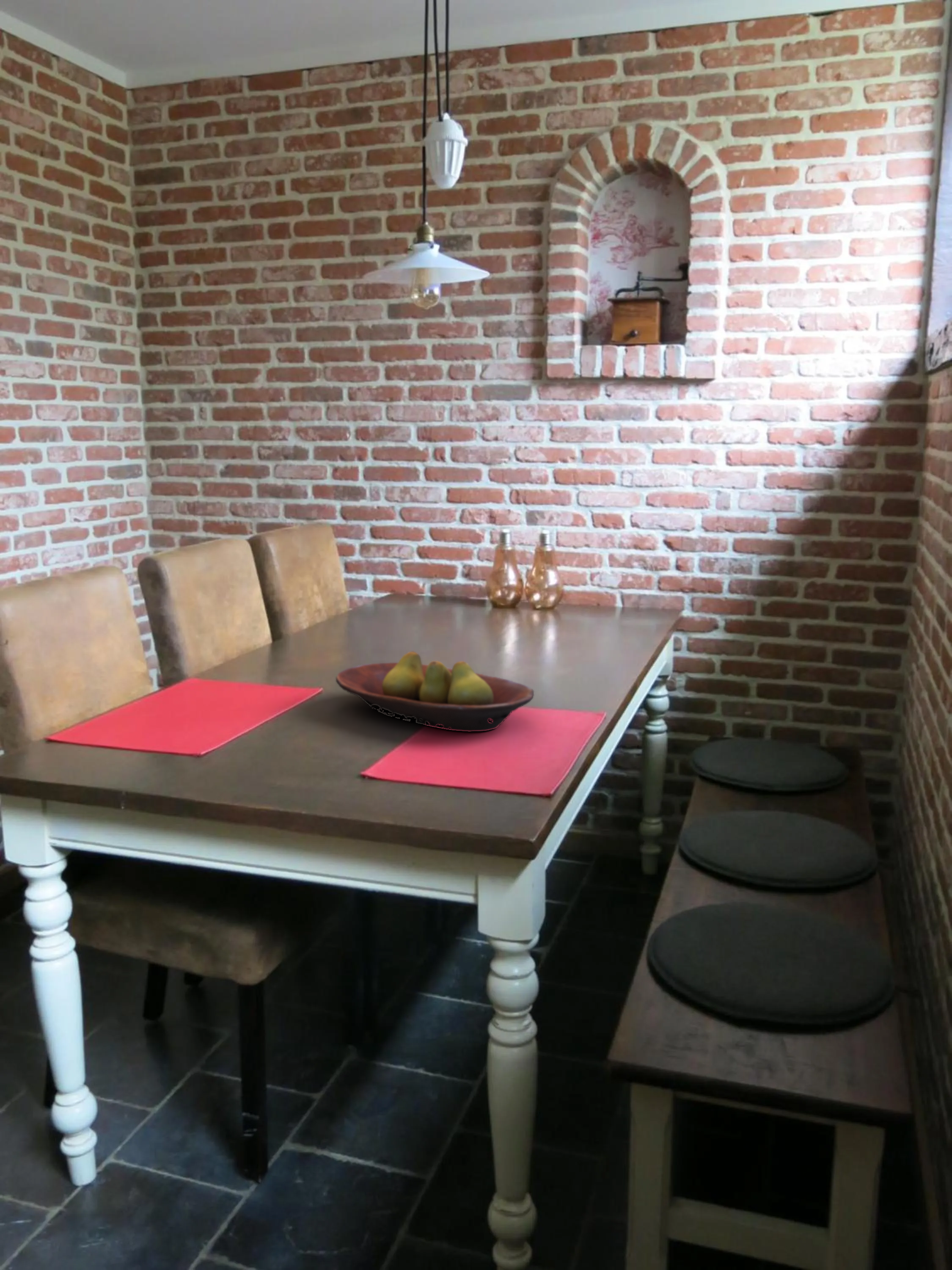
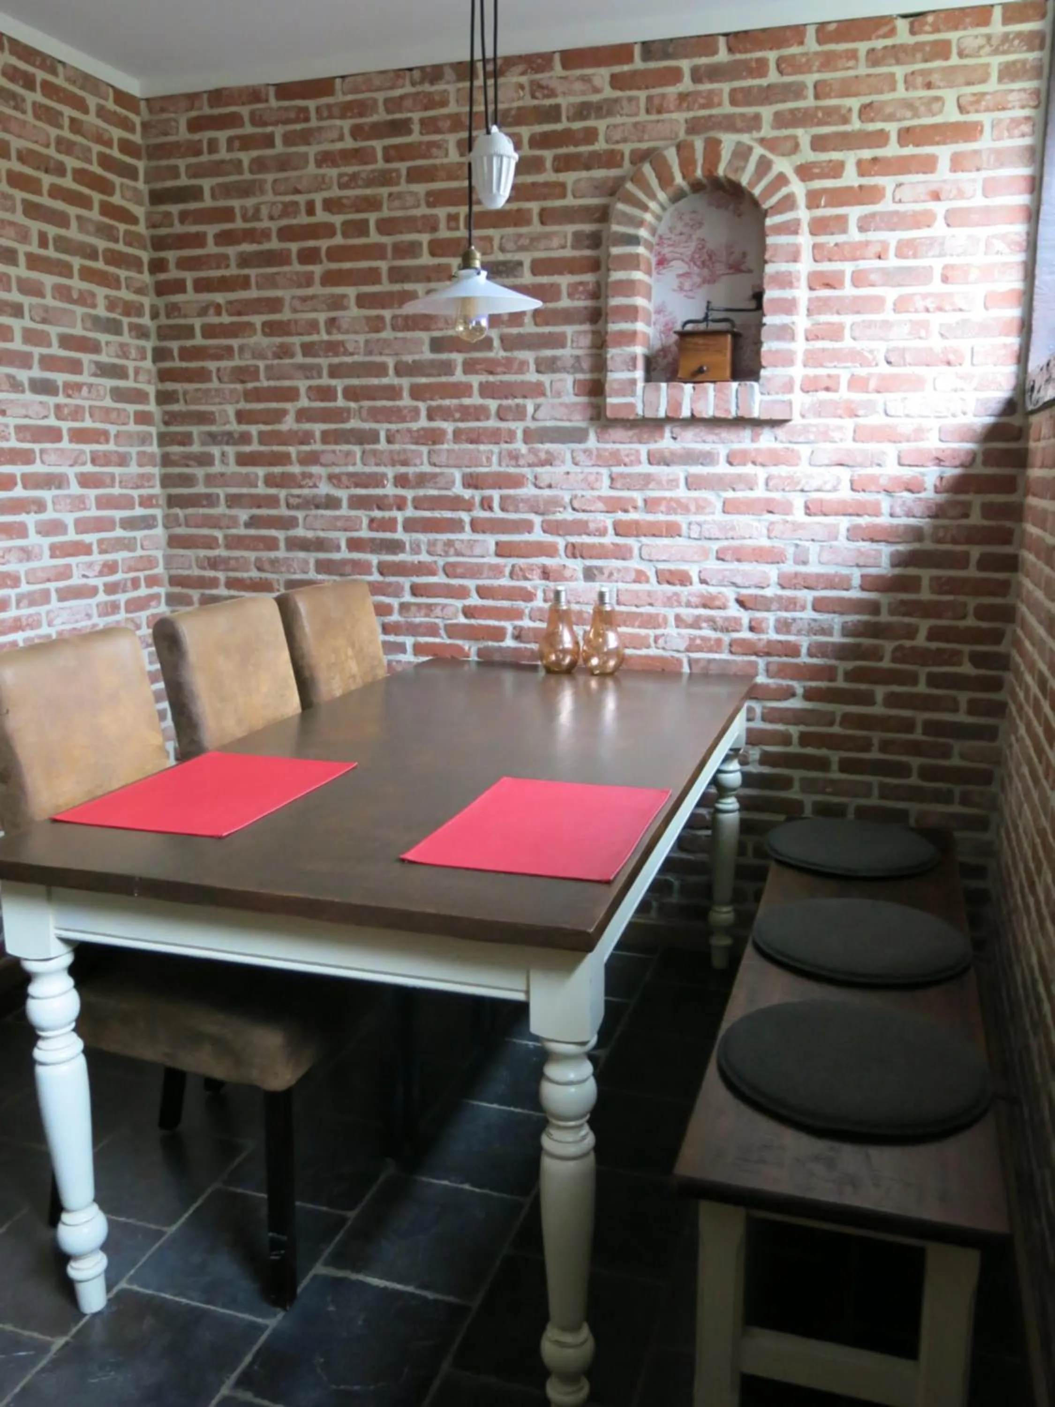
- fruit bowl (432, 686)
